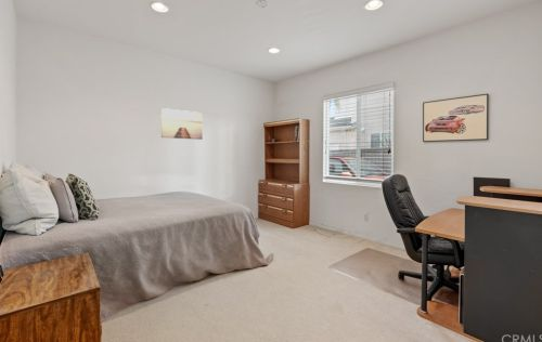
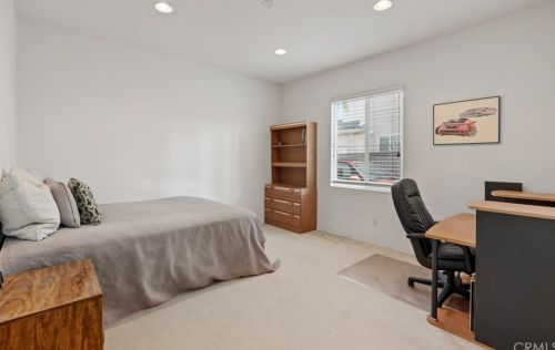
- wall art (182, 124)
